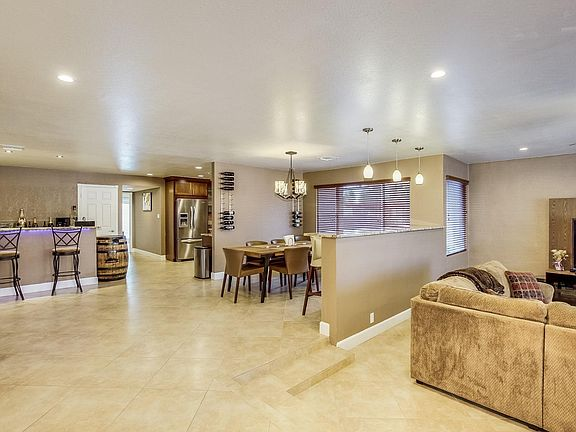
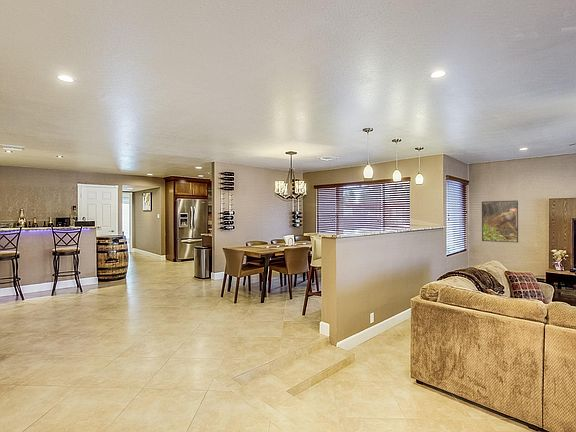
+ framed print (499, 221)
